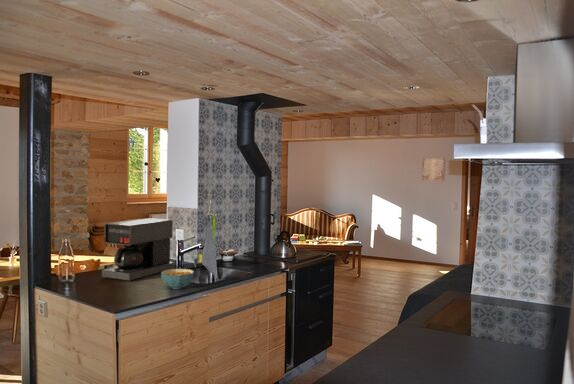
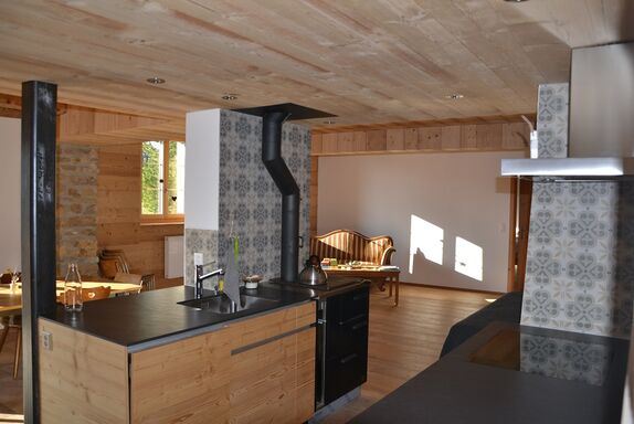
- wall art (433, 169)
- cereal bowl (177, 279)
- coffee maker (139, 247)
